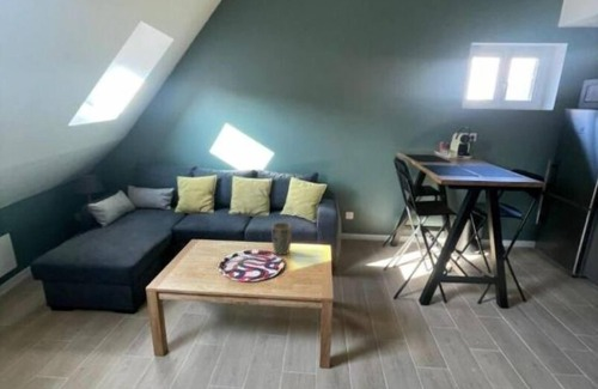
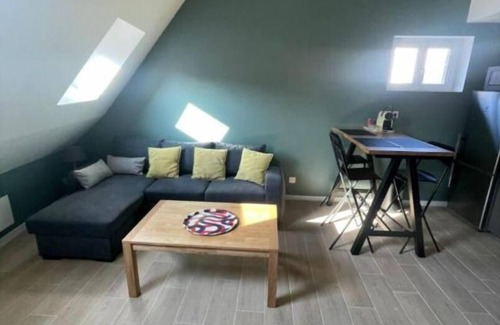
- plant pot (281, 238)
